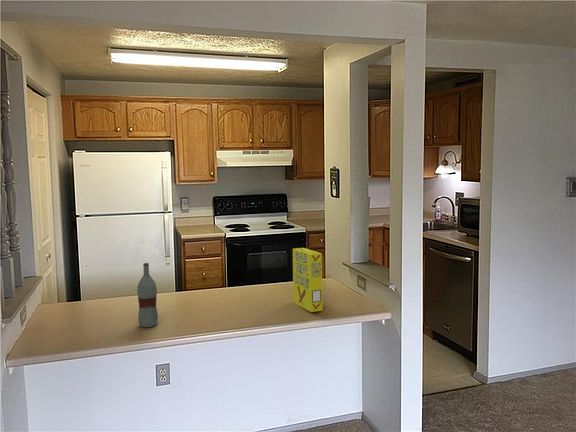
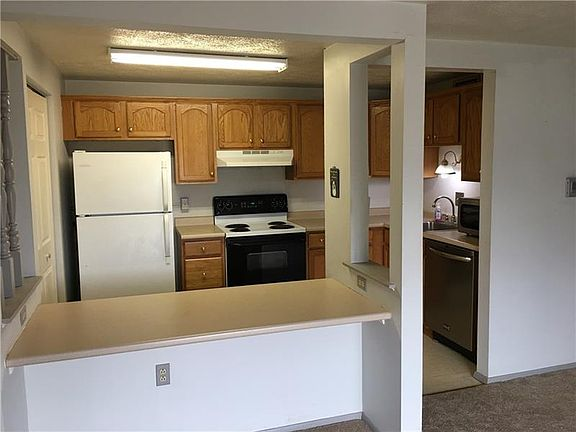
- bottle (147, 294)
- cereal box (307, 278)
